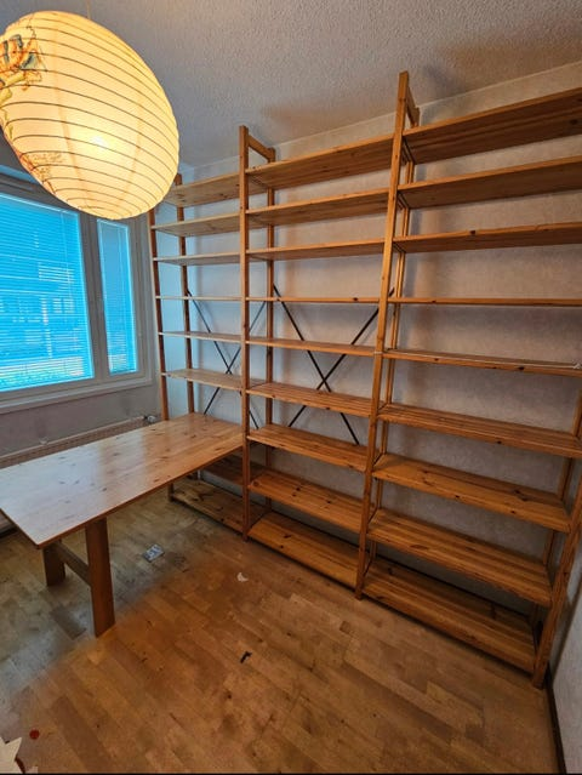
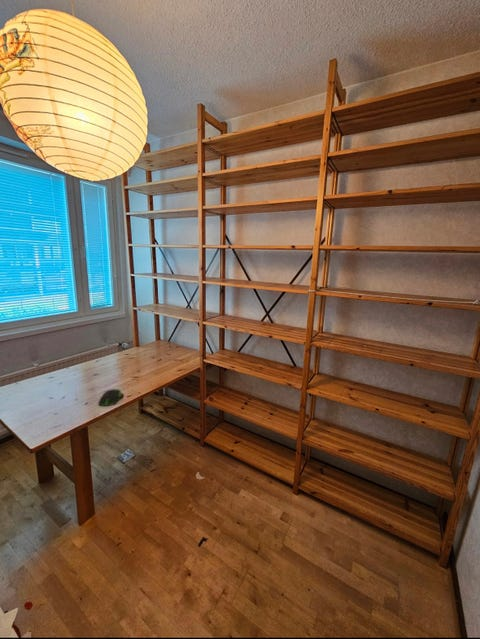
+ computer mouse (112, 395)
